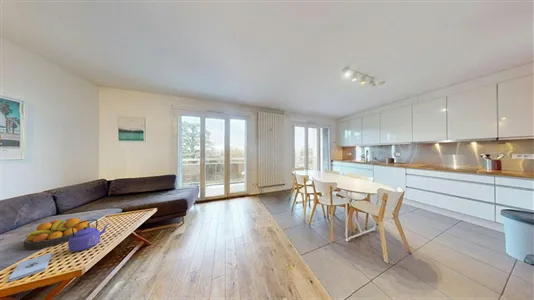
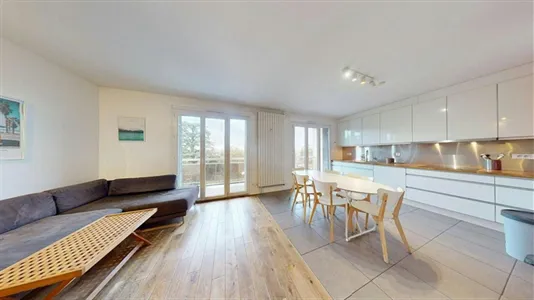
- kettle (90, 232)
- notepad (32, 265)
- fruit bowl (60, 228)
